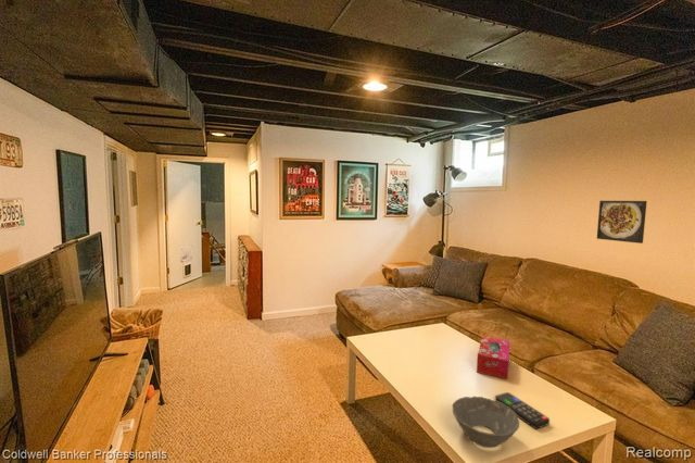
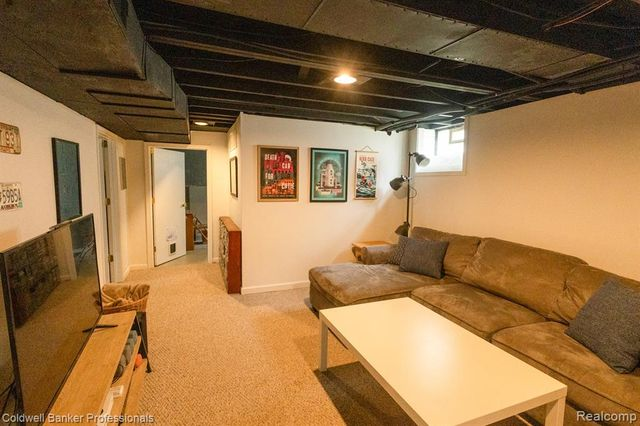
- remote control (520, 409)
- bowl (484, 425)
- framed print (620, 221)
- tissue box (493, 355)
